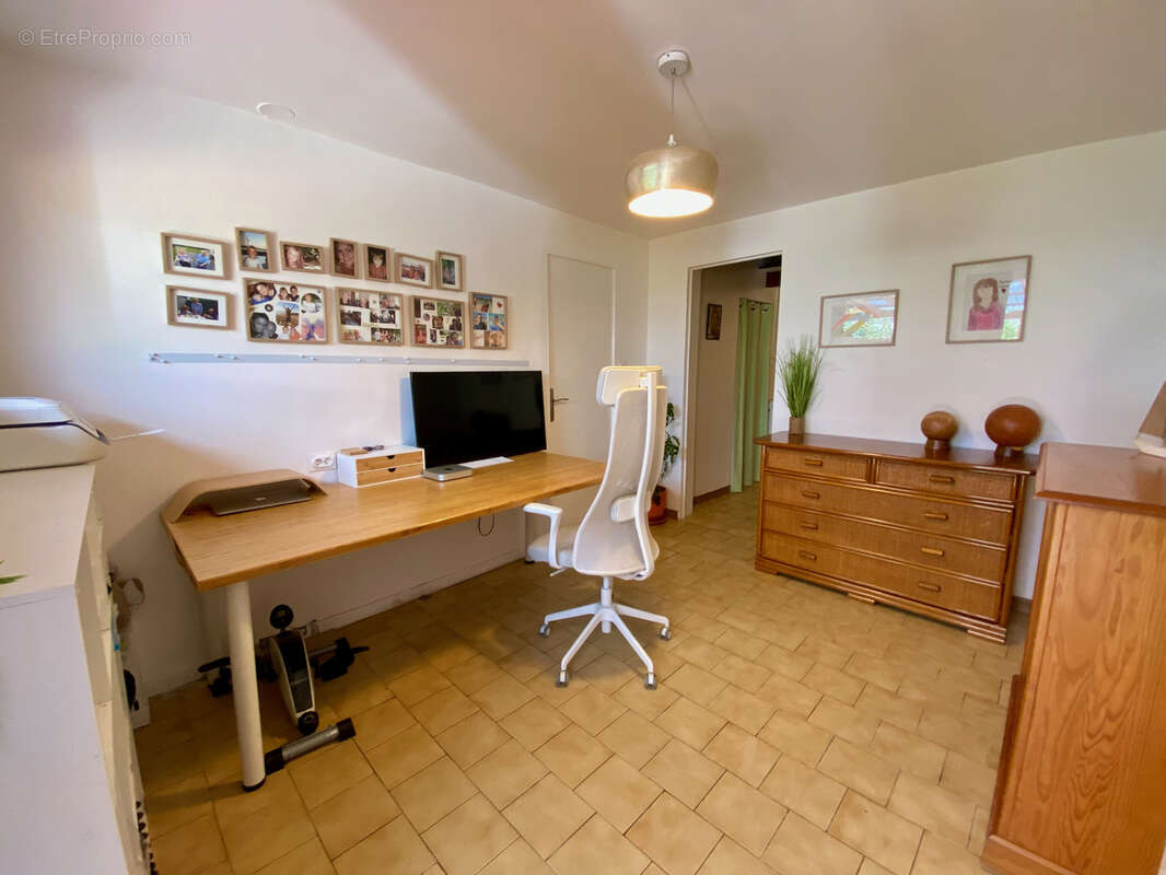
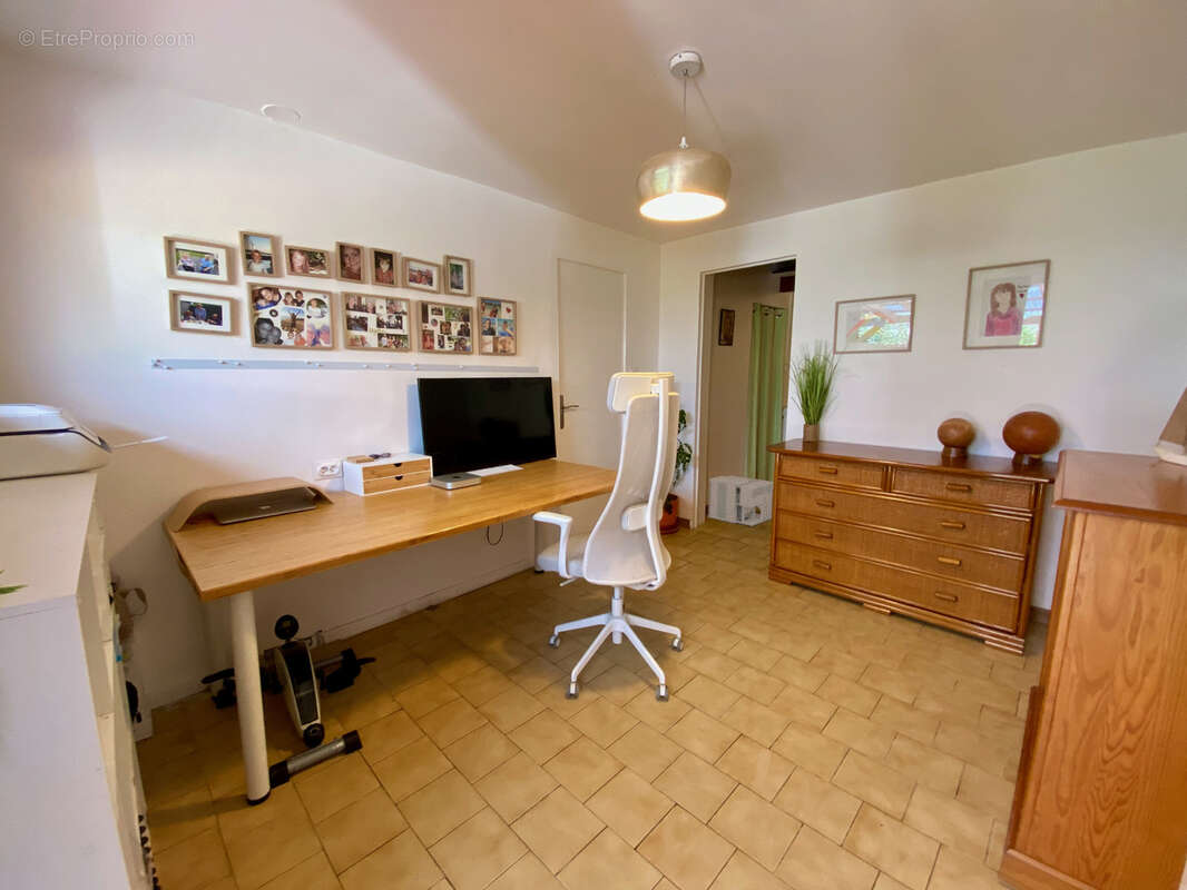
+ architectural model (744, 497)
